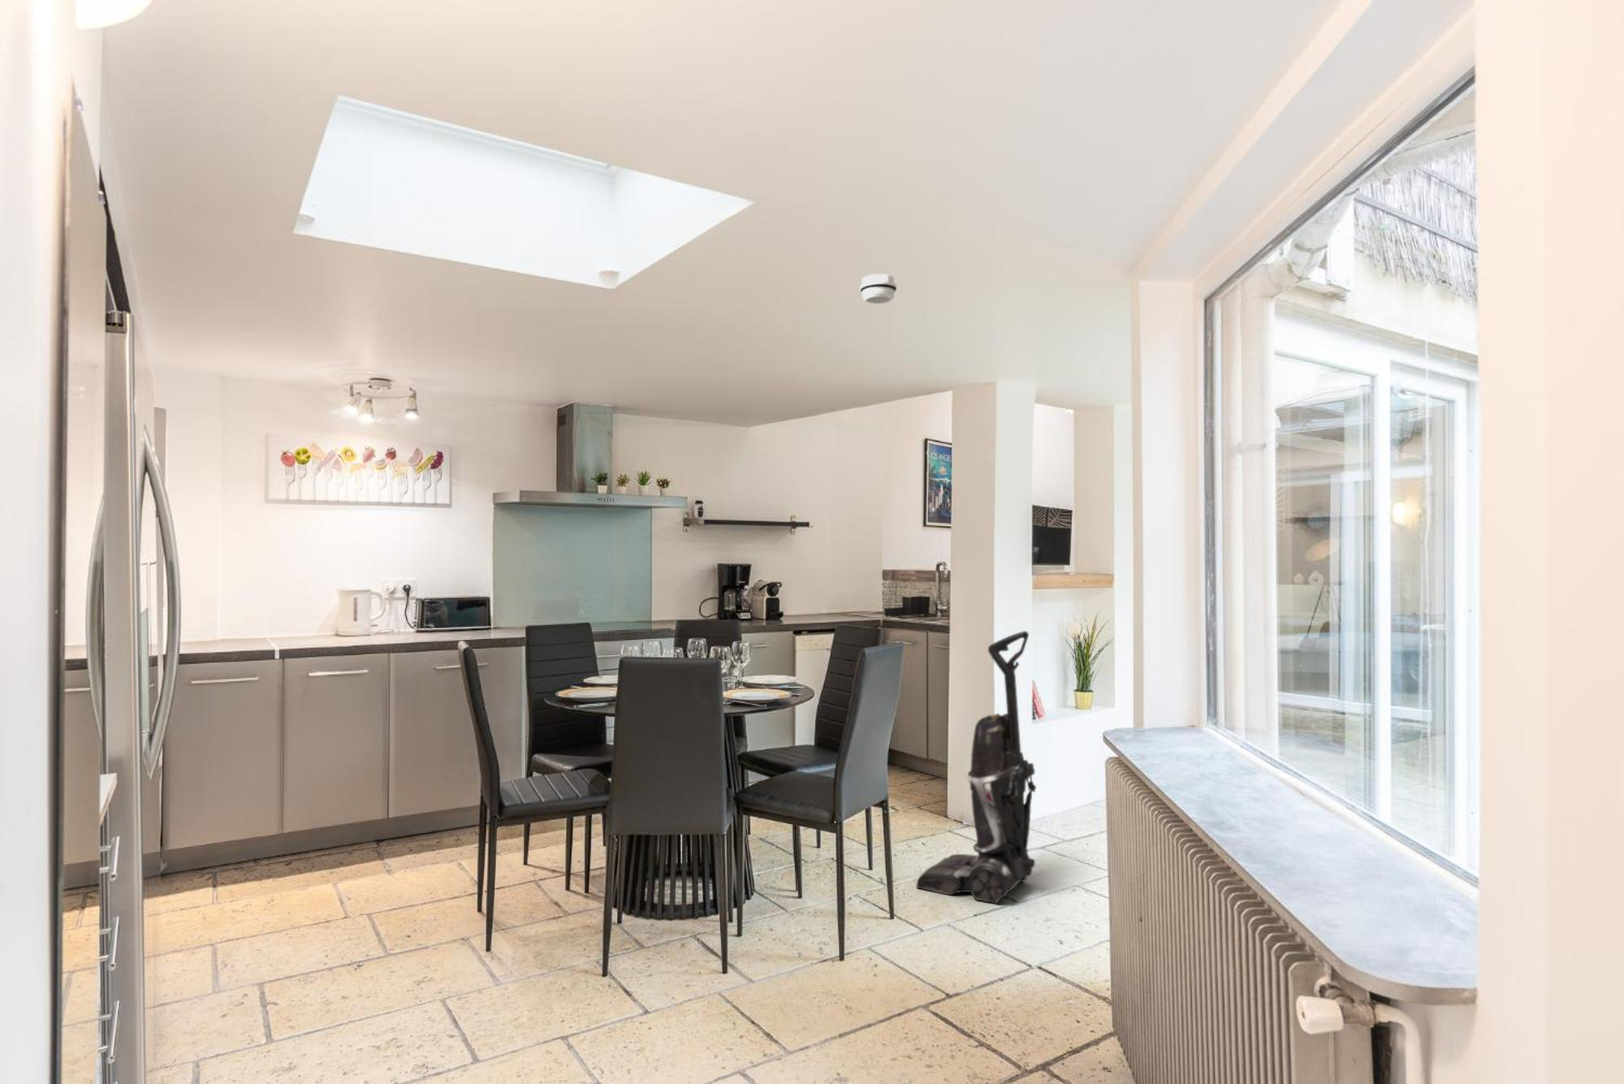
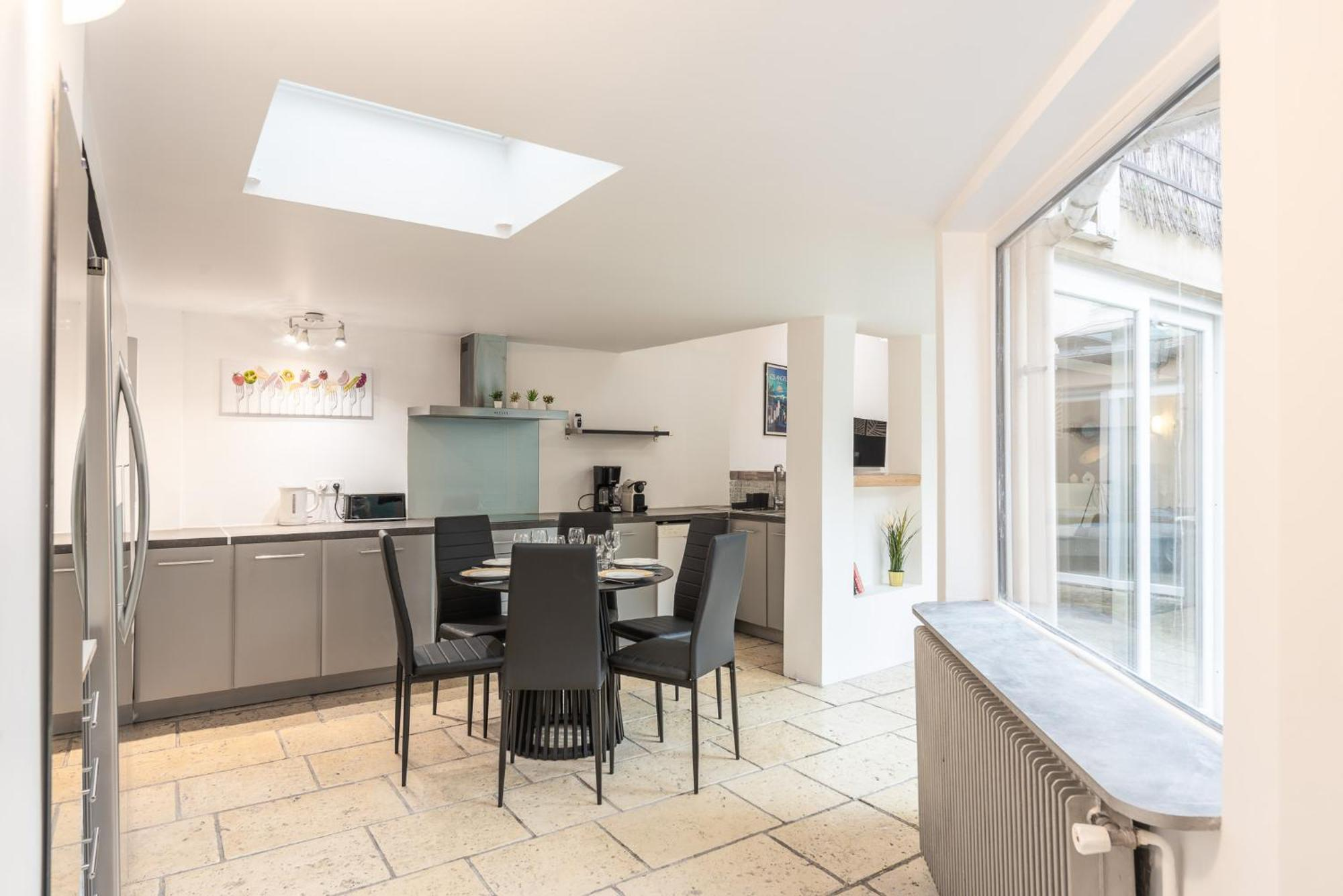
- smoke detector (878, 289)
- vacuum cleaner (973, 757)
